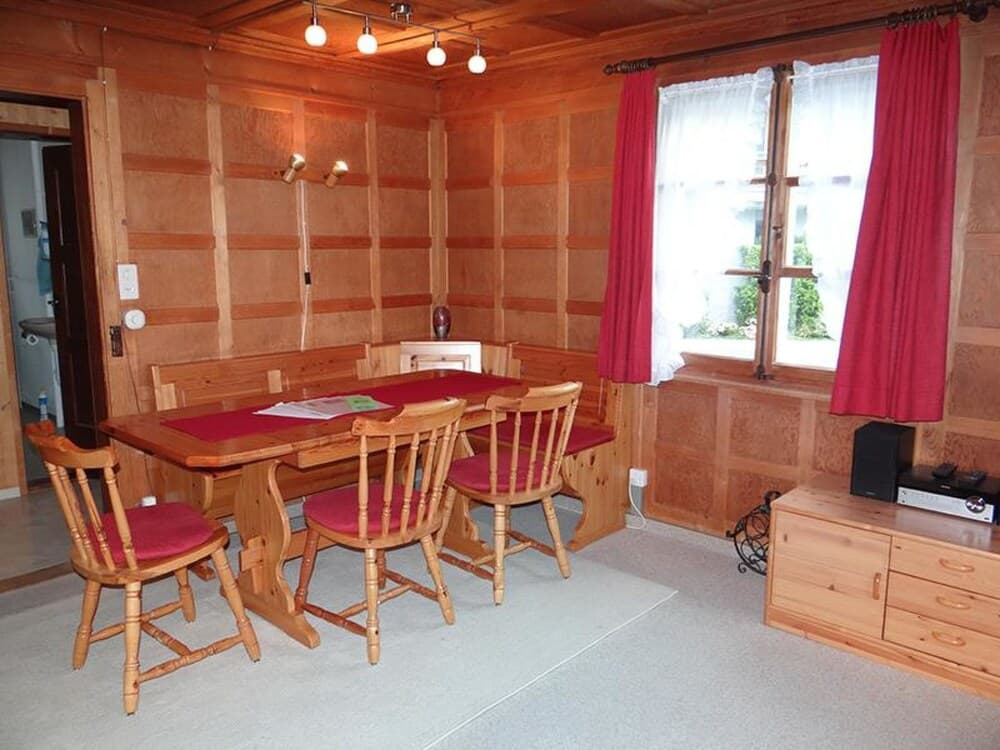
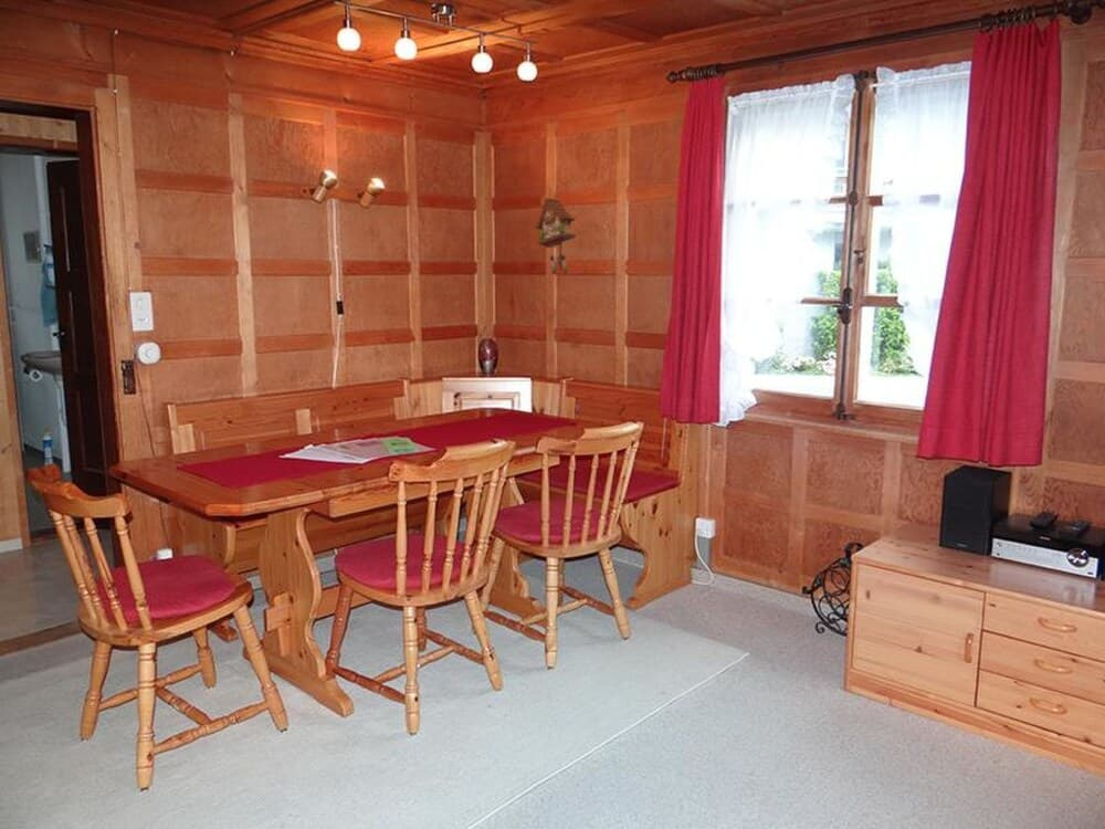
+ cuckoo clock (554, 235)
